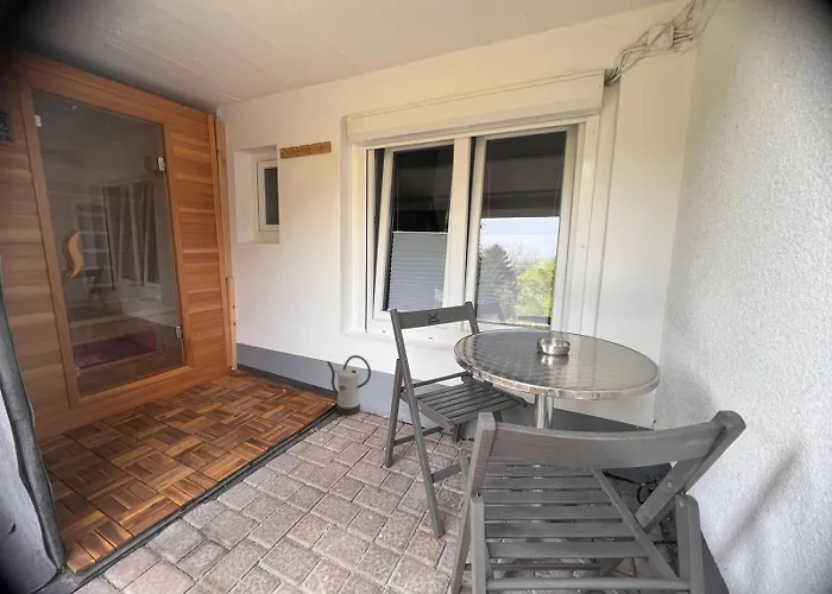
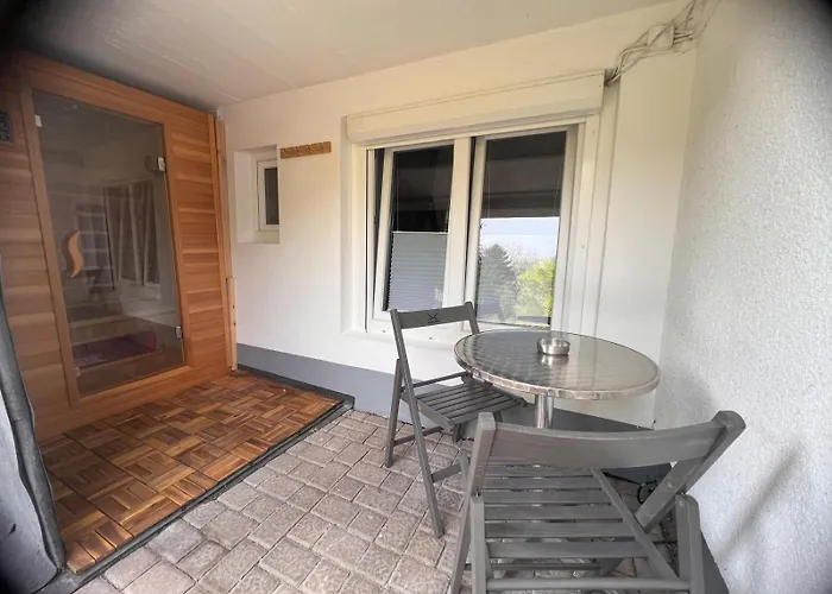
- watering can (347, 381)
